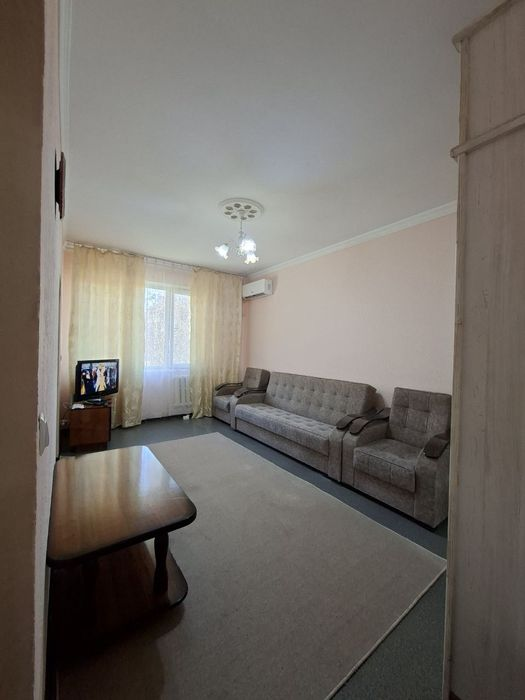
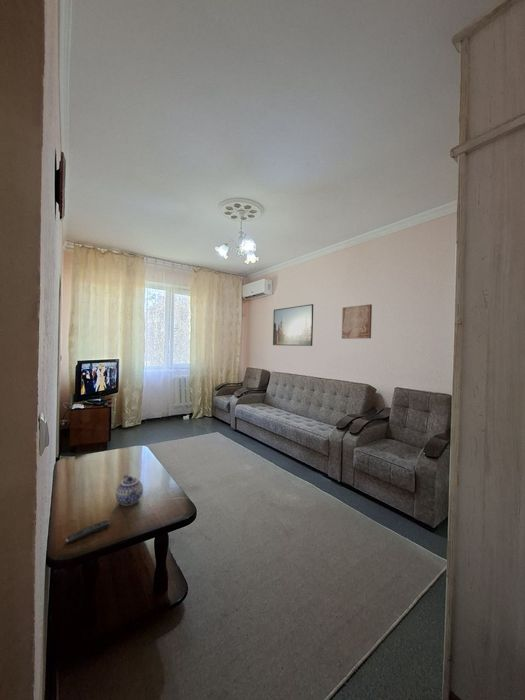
+ wall art (356, 322)
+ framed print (291, 326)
+ remote control (88, 531)
+ teapot (129, 488)
